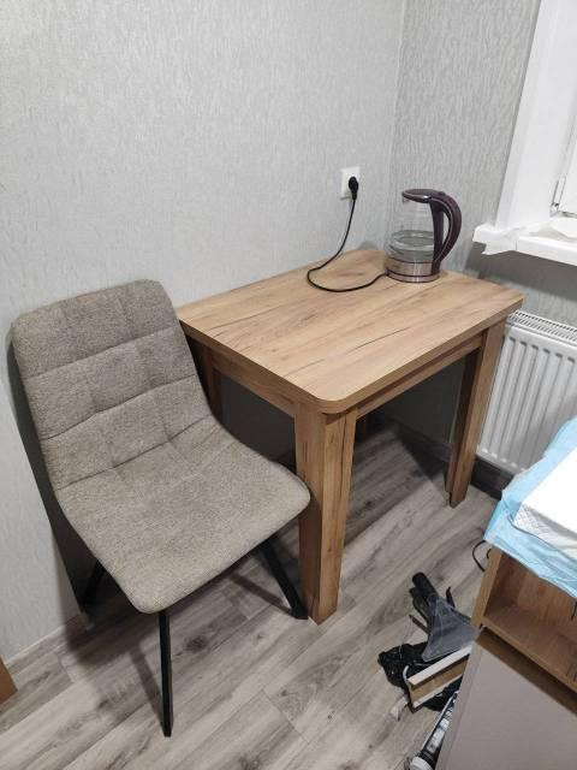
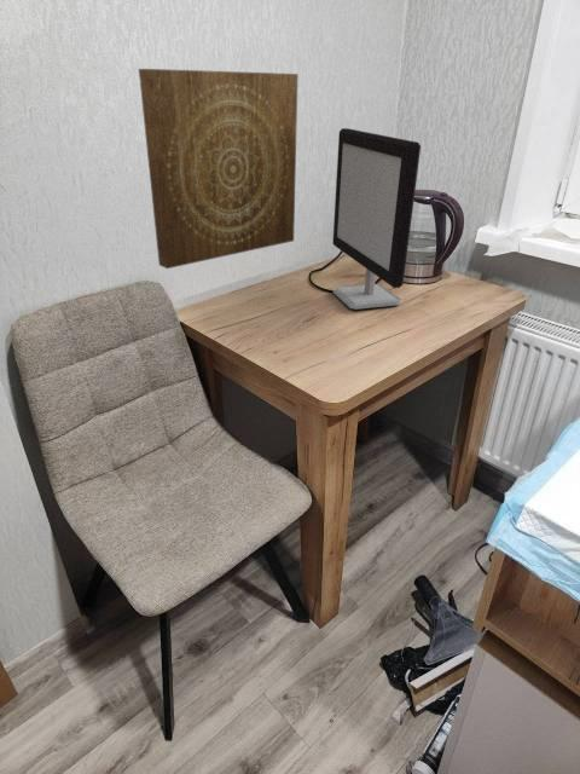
+ computer monitor (373, 223)
+ wall art (228, 168)
